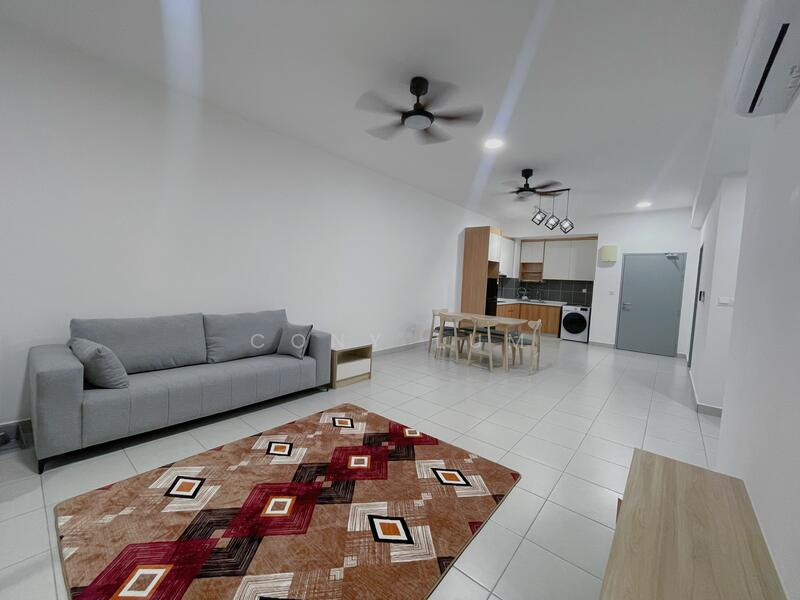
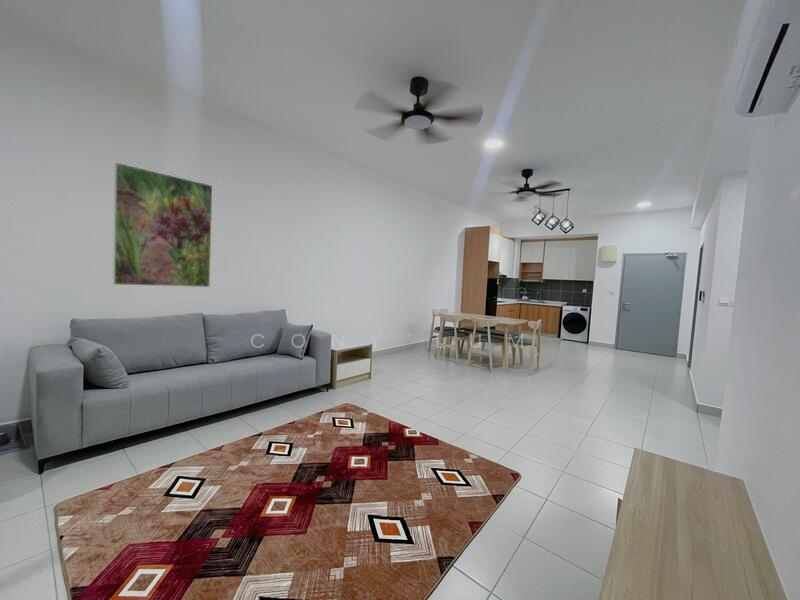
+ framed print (166, 231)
